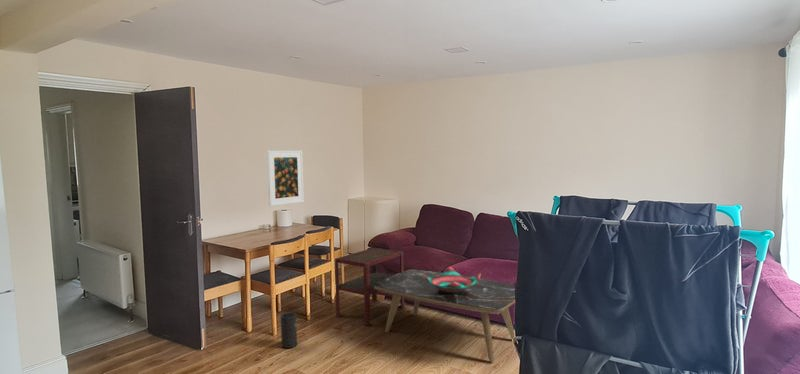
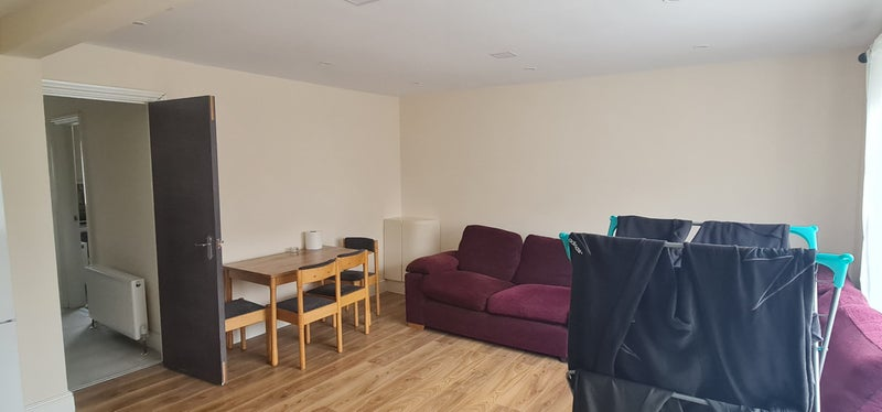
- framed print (286, 177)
- speaker (288, 330)
- coffee table (448, 306)
- side table (370, 283)
- decorative bowl (451, 281)
